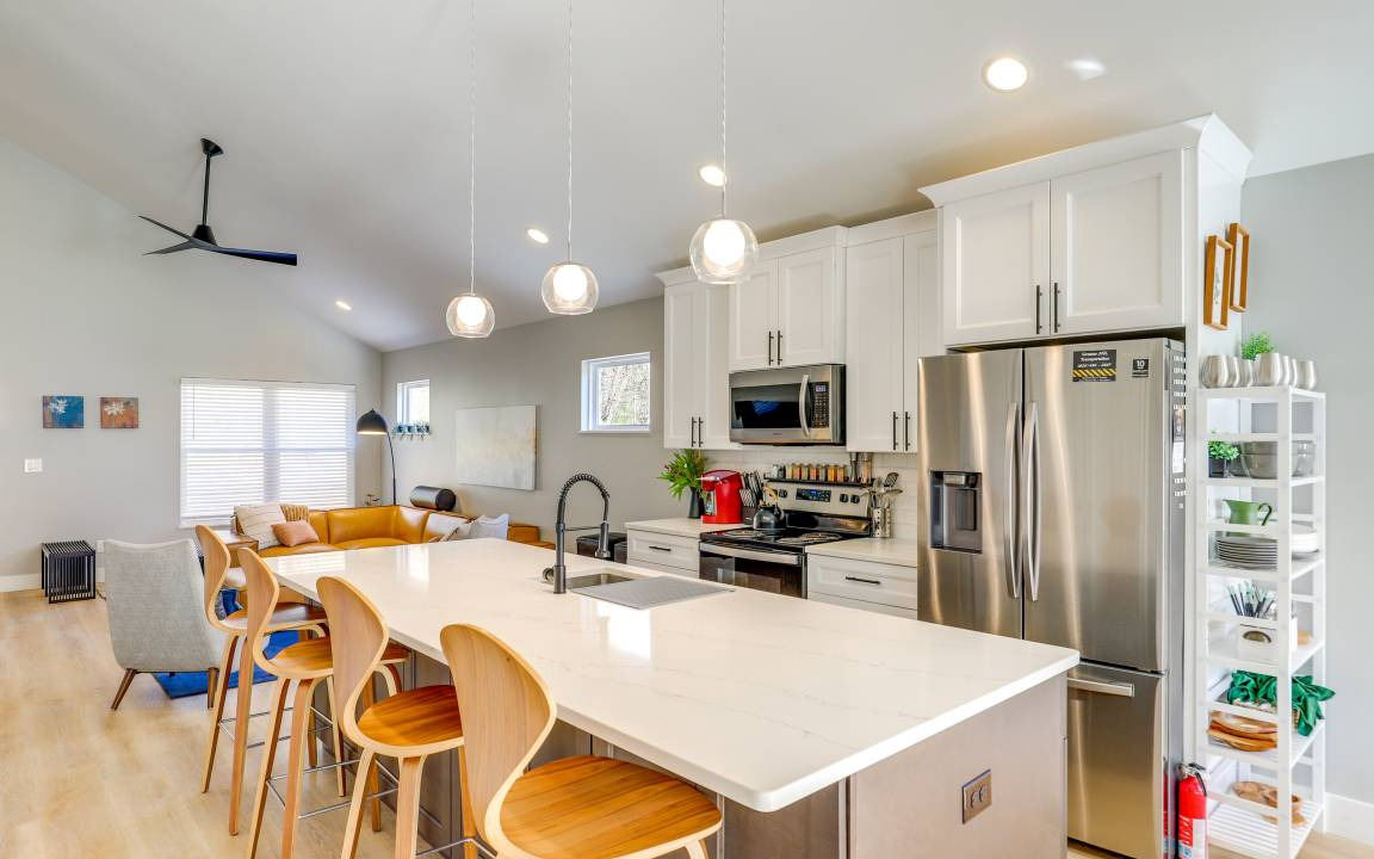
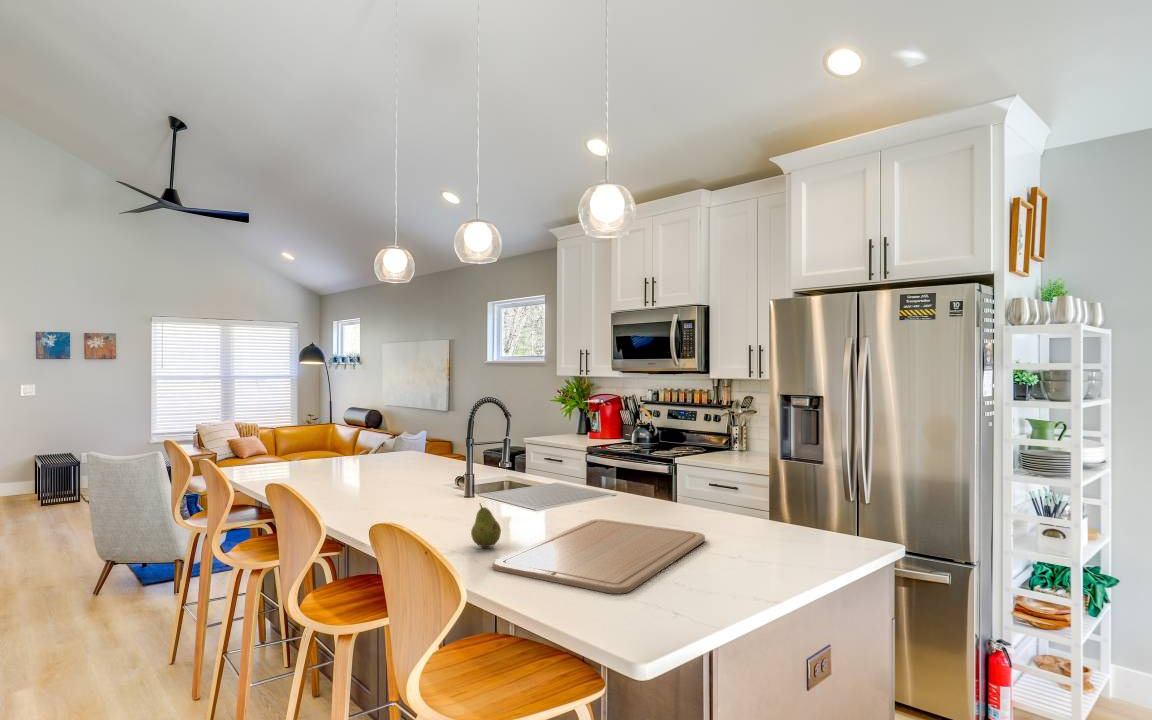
+ fruit (486, 524)
+ chopping board (606, 549)
